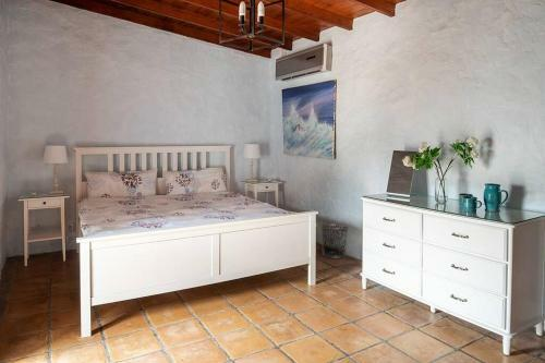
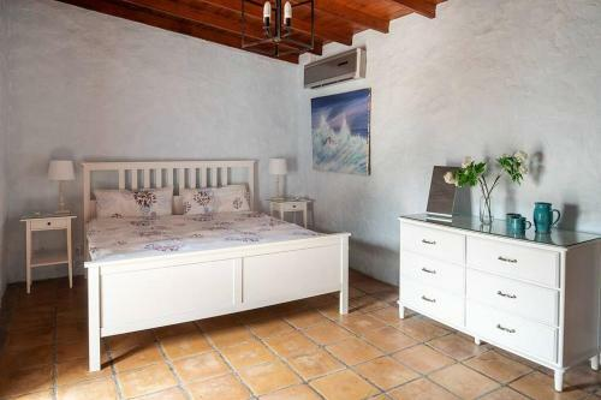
- waste bin (334, 240)
